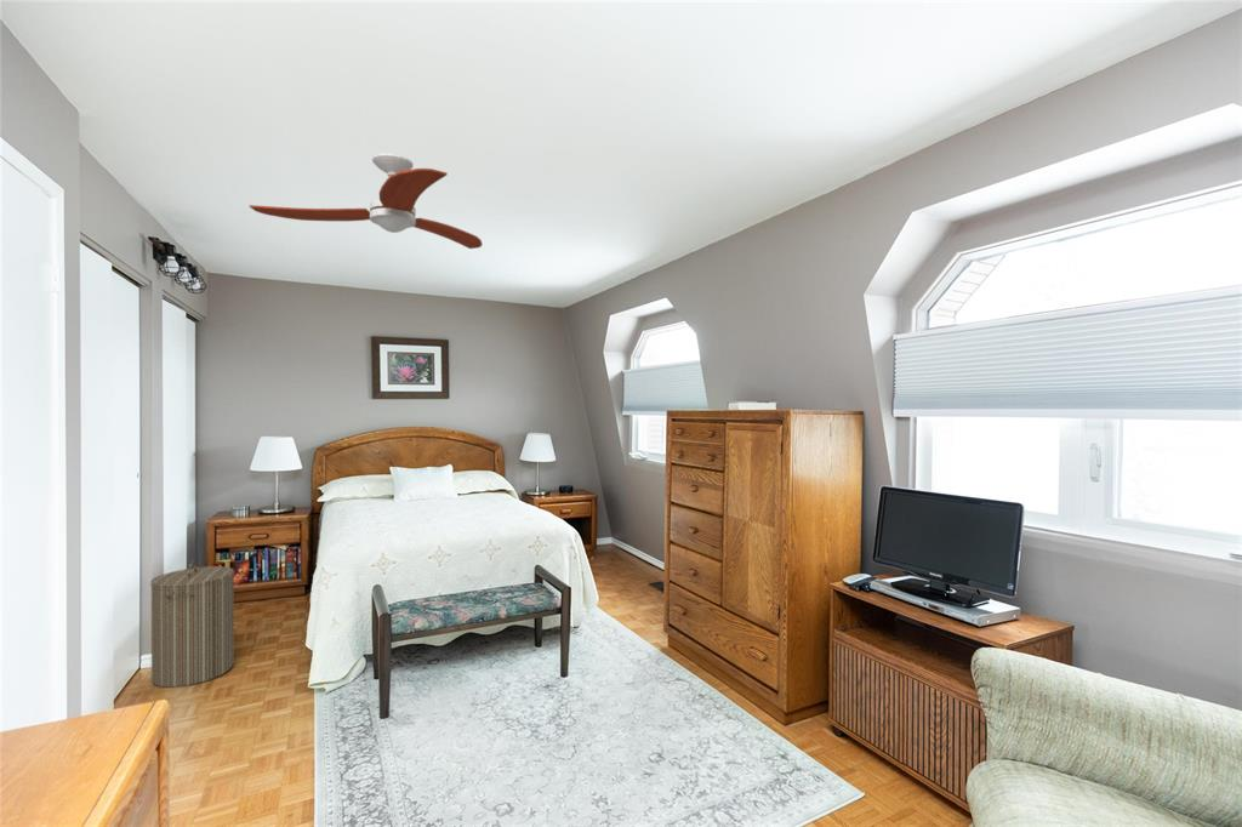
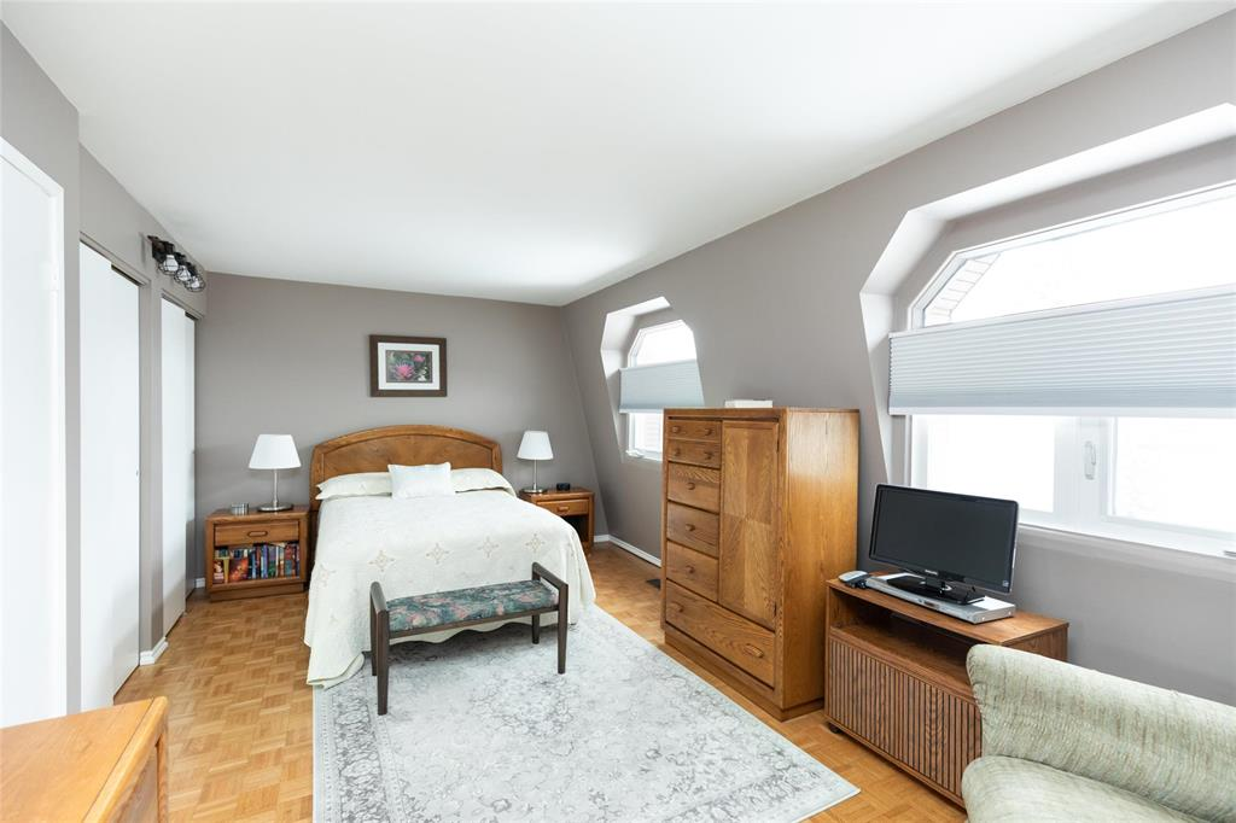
- ceiling fan (380, 190)
- laundry hamper (193, 615)
